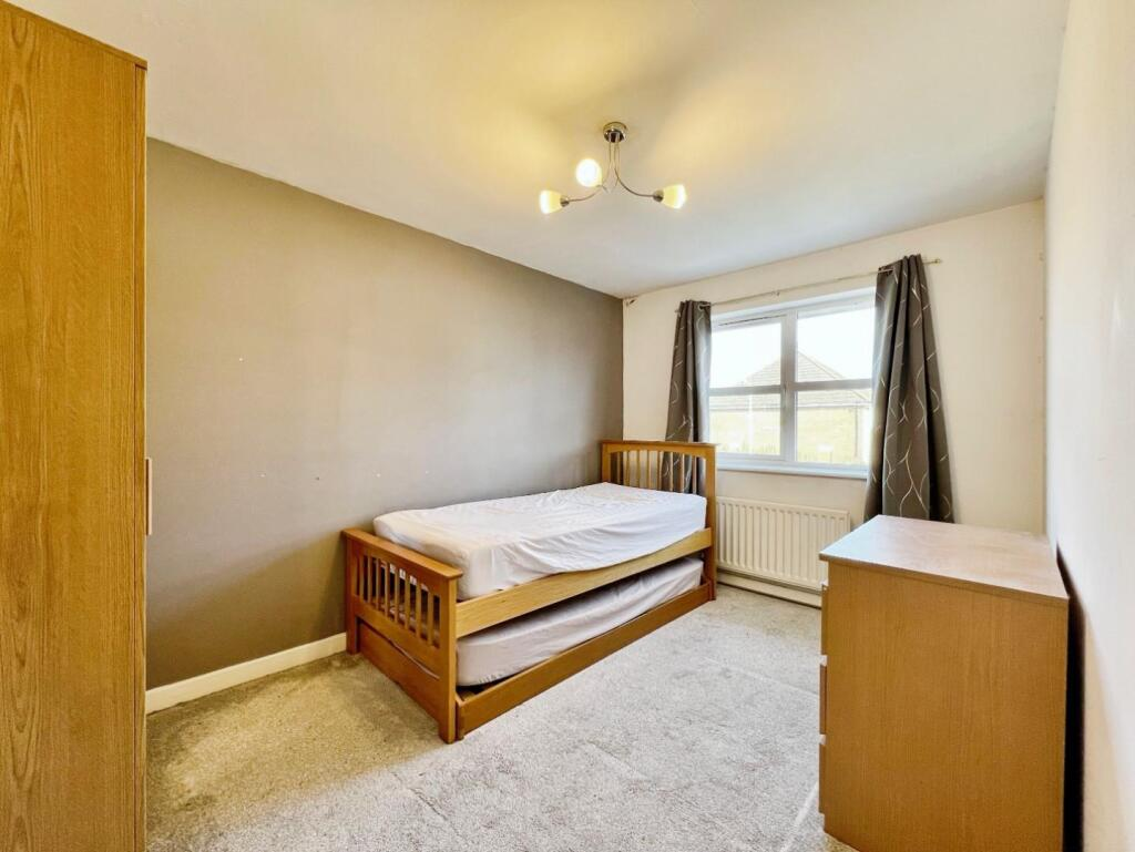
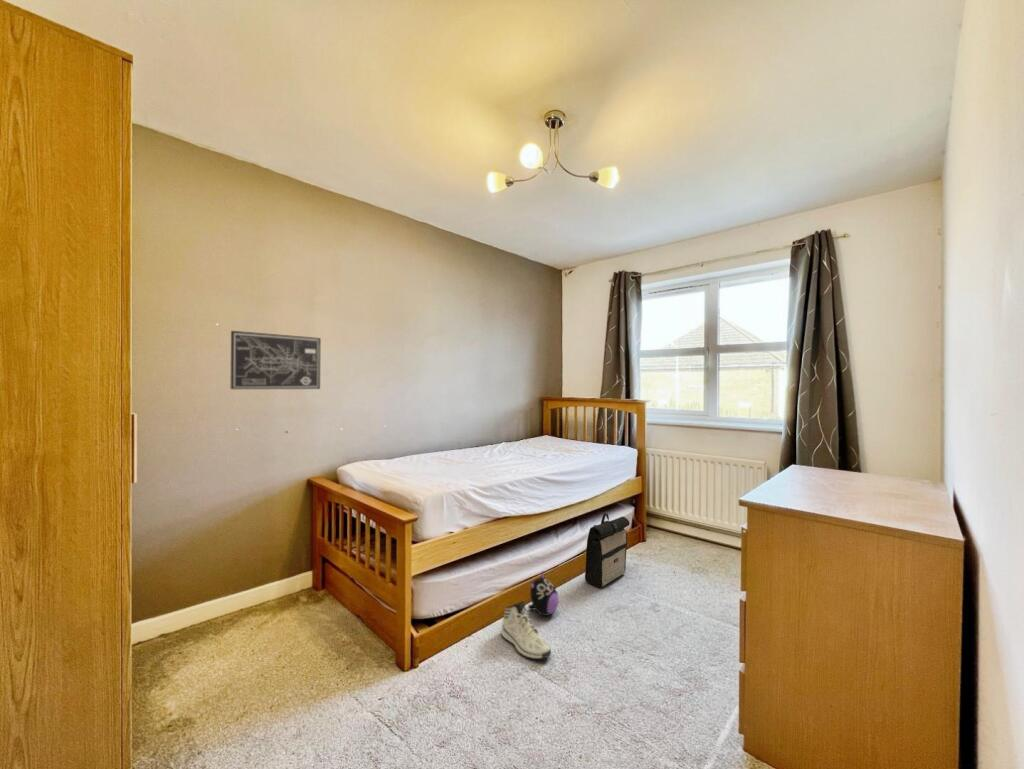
+ plush toy (543, 593)
+ sneaker (524, 627)
+ backpack (606, 546)
+ wall art (278, 361)
